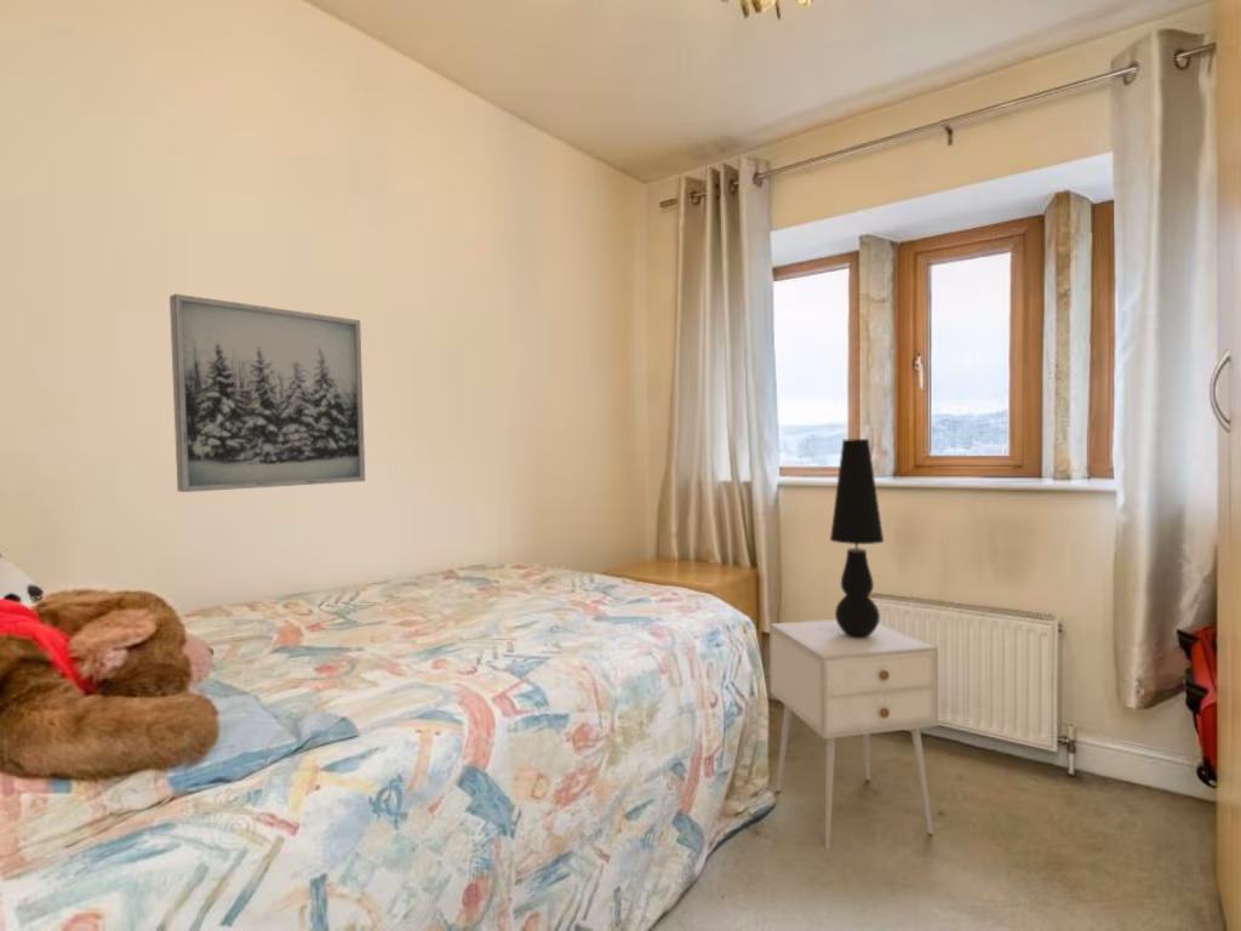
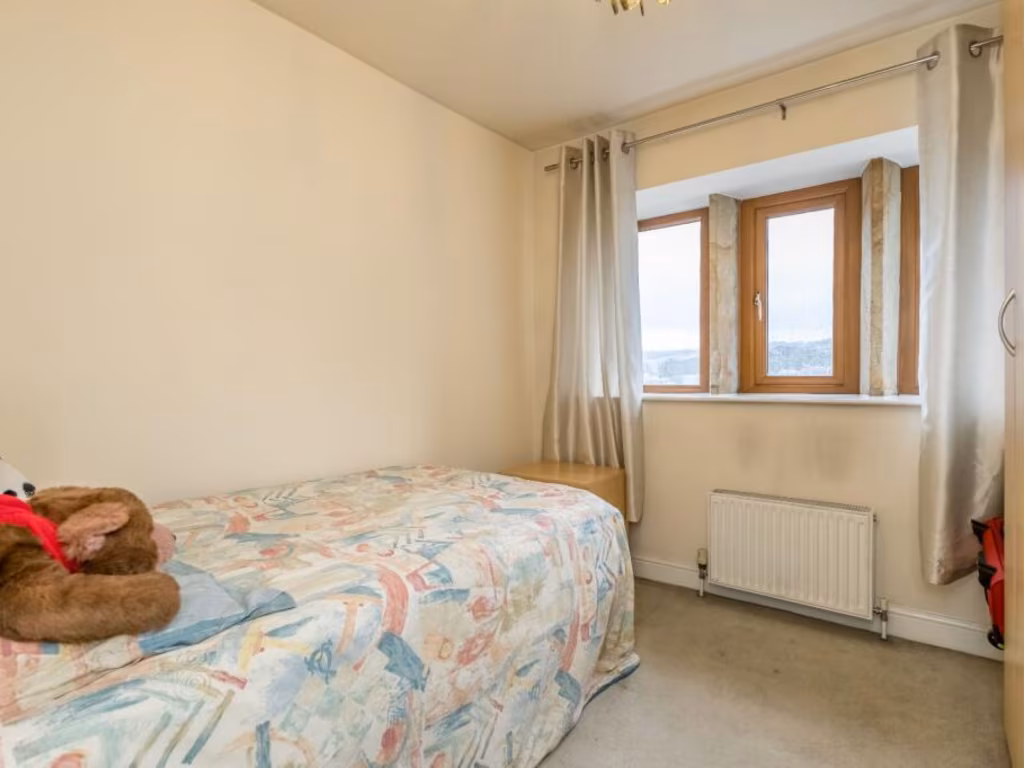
- nightstand (850, 724)
- table lamp (856, 537)
- wall art (276, 398)
